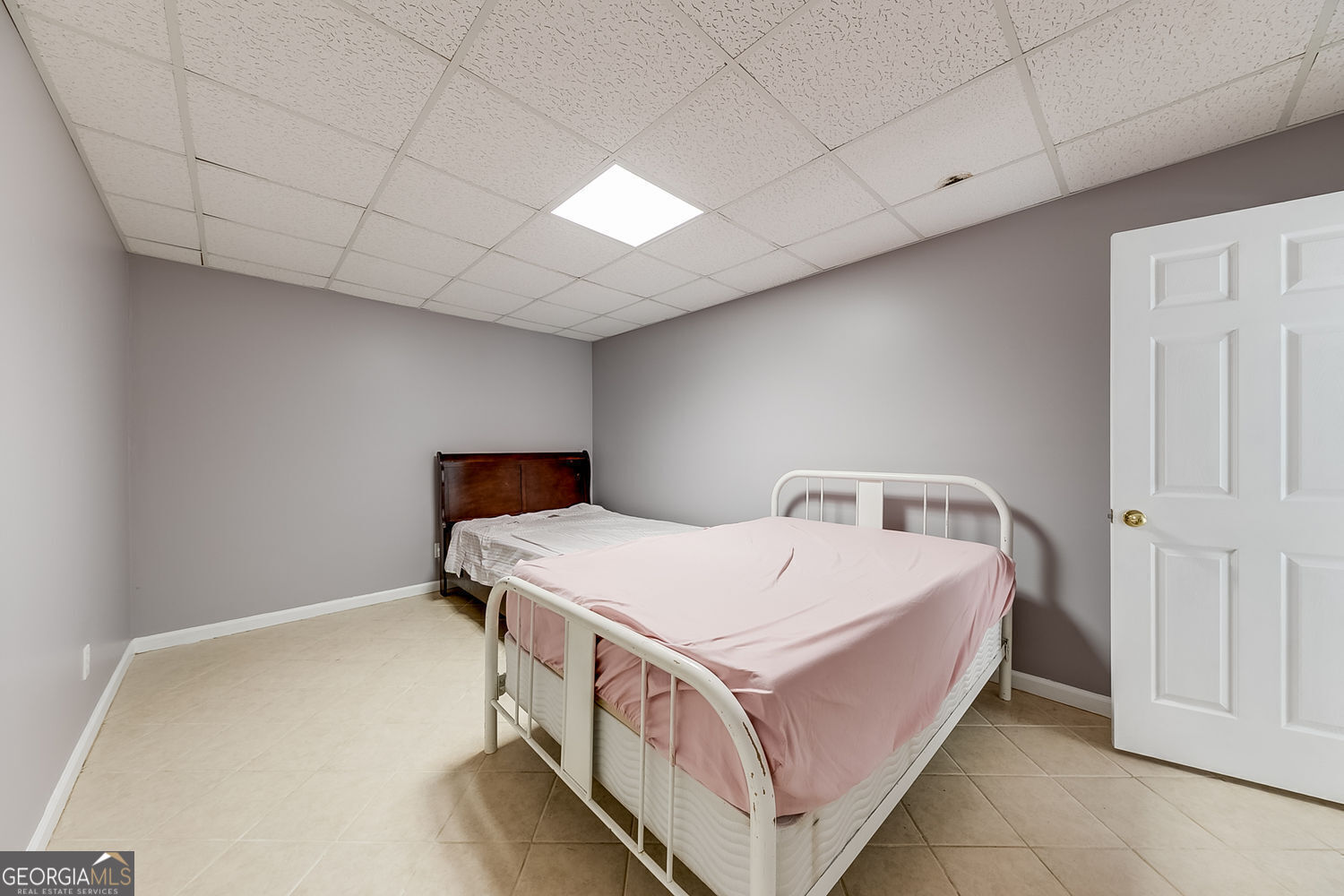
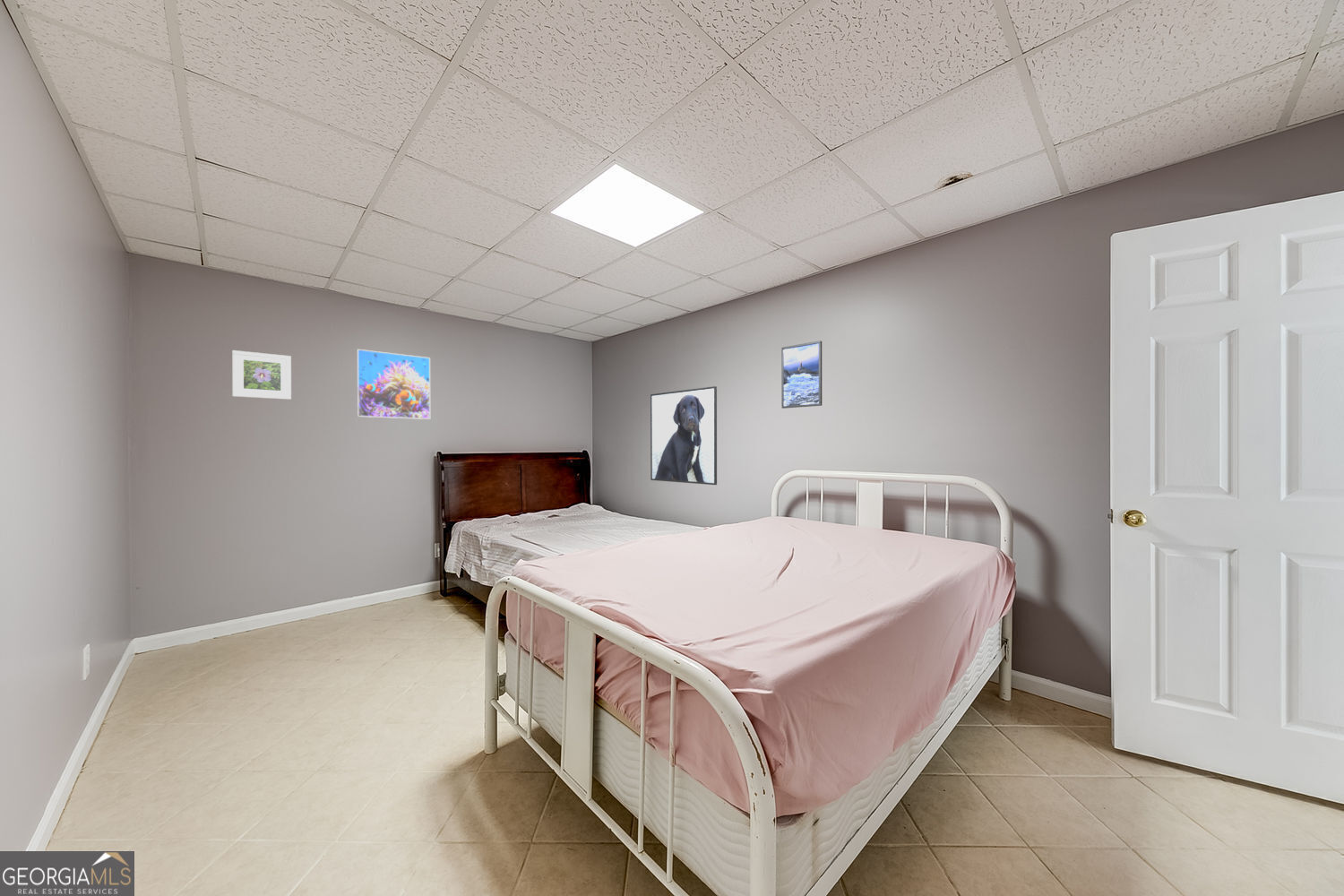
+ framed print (395, 385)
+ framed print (801, 375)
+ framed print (681, 436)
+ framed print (263, 375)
